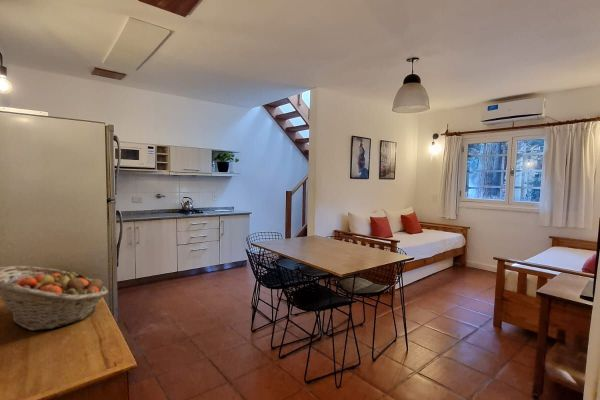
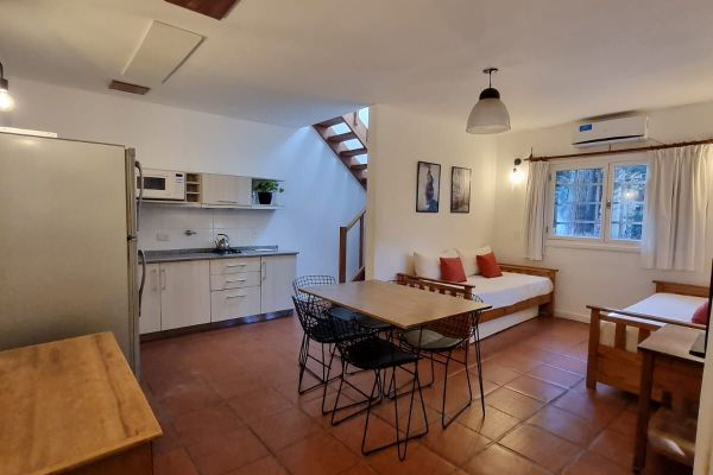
- fruit basket (51, 290)
